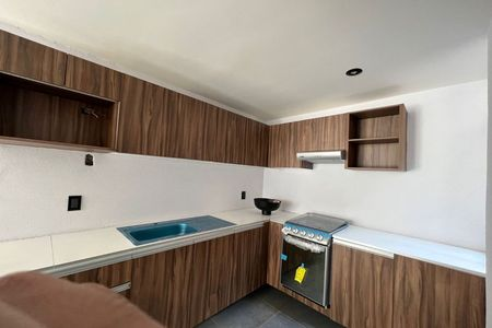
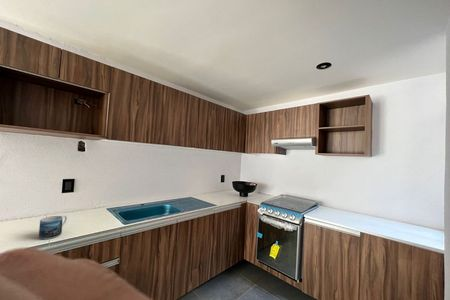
+ mug (55, 225)
